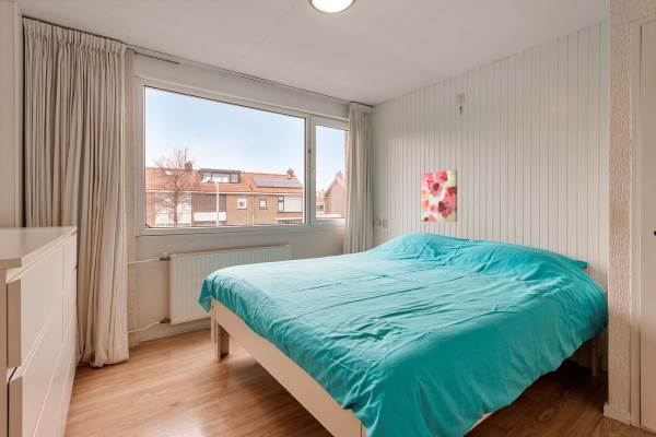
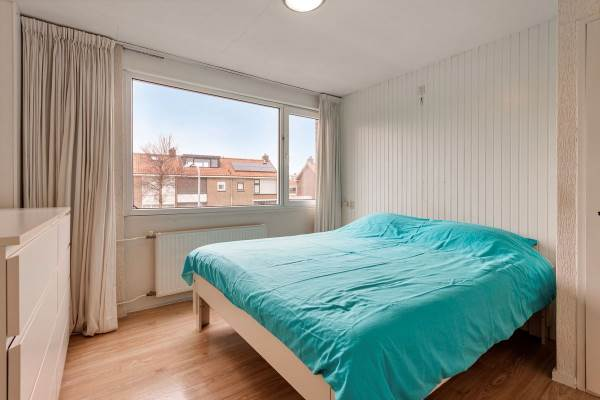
- wall art (438, 197)
